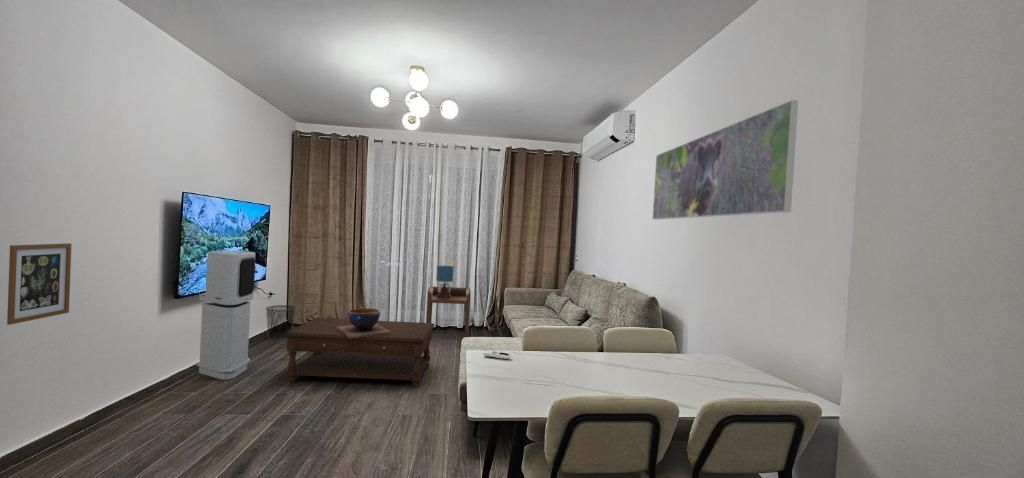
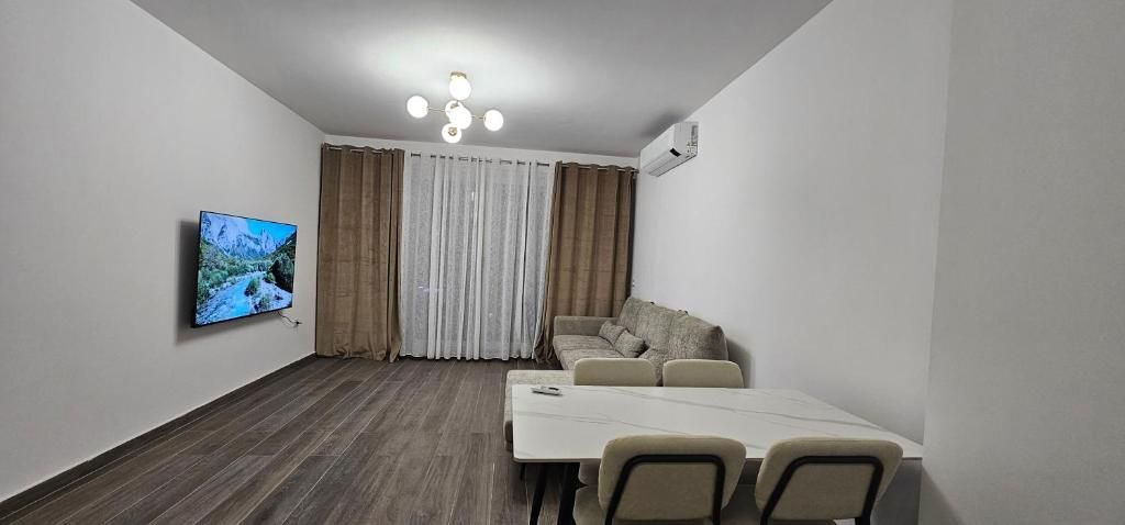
- air purifier (222, 312)
- coffee table (364, 350)
- wall art (41, 281)
- side table (449, 303)
- waste bin (279, 321)
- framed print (705, 176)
- table lamp (444, 282)
- decorative bowl (363, 320)
